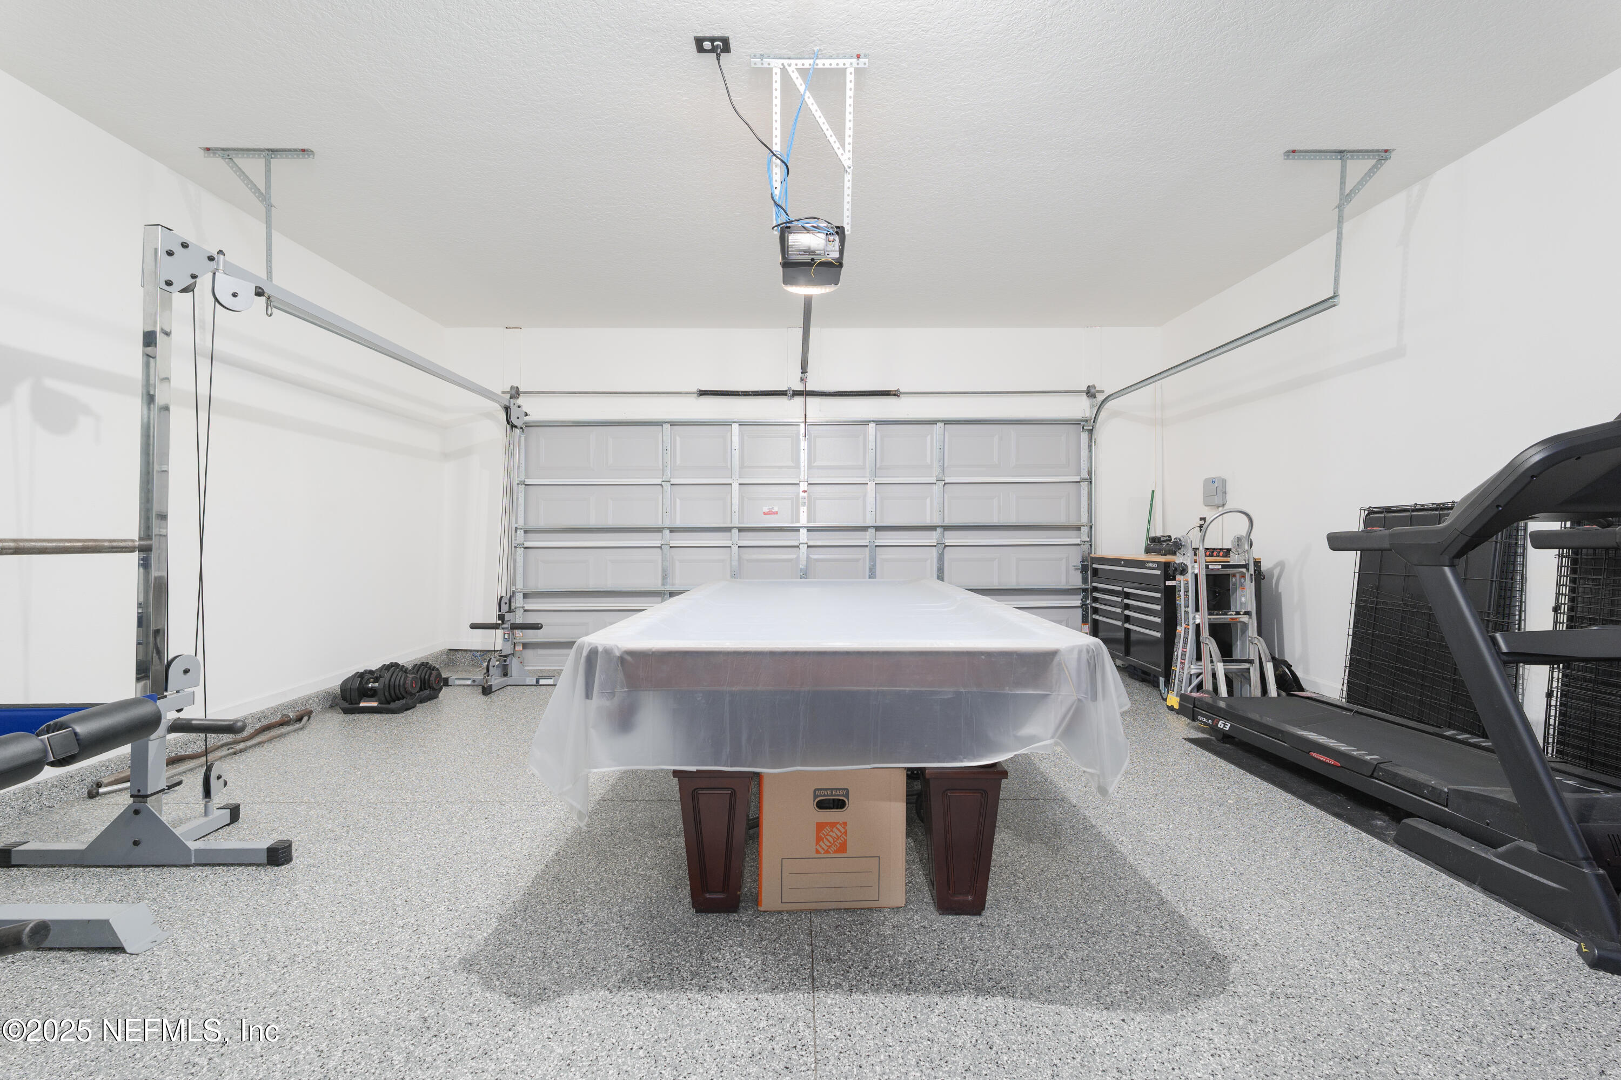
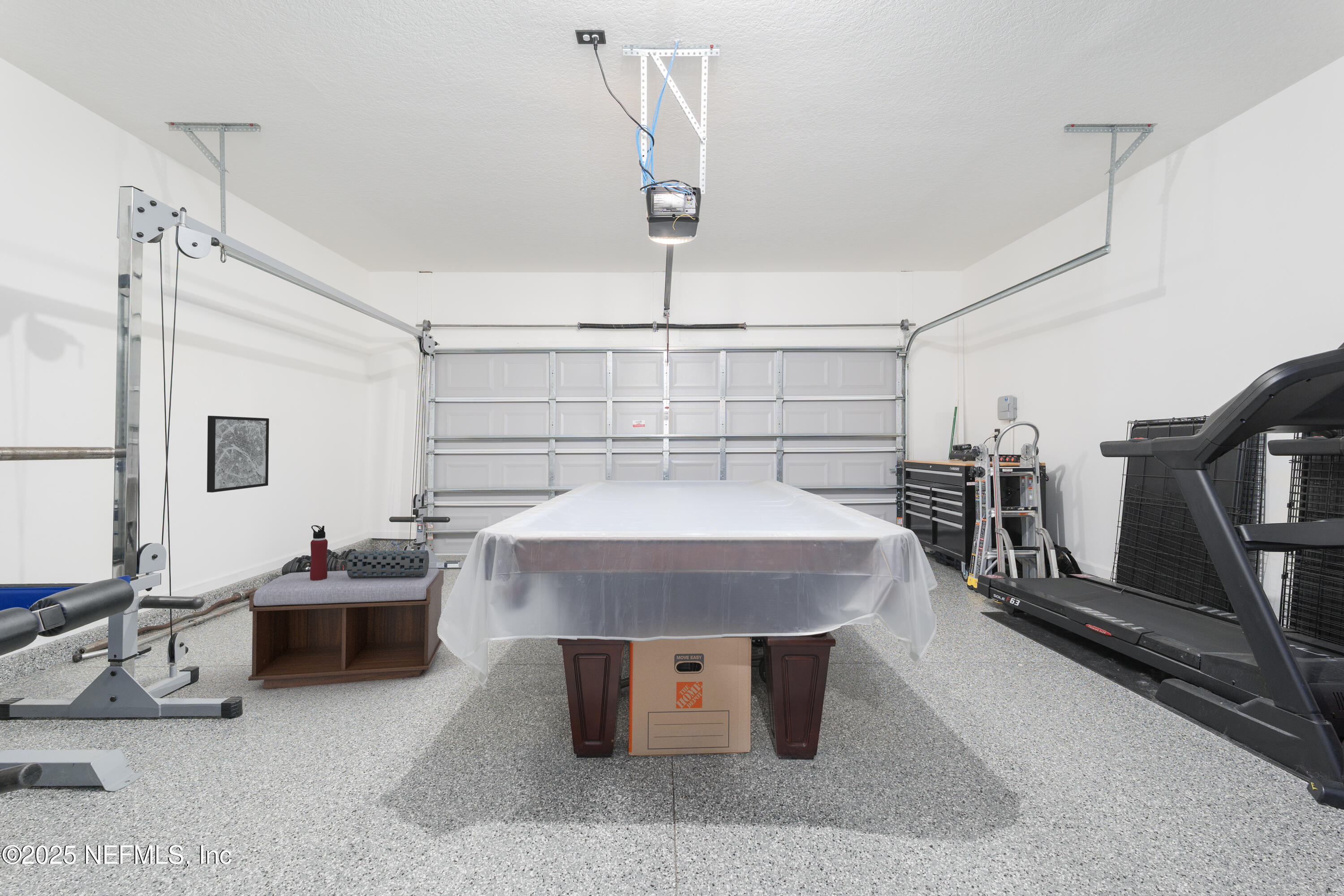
+ foam roller (389, 563)
+ wall art (240, 453)
+ bench (355, 623)
+ water bottle (319, 552)
